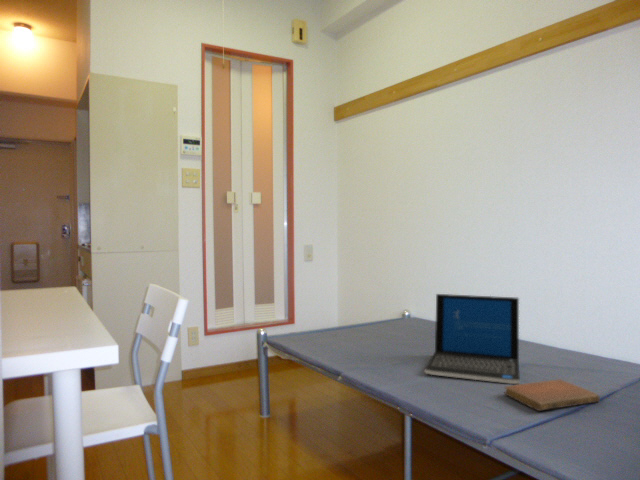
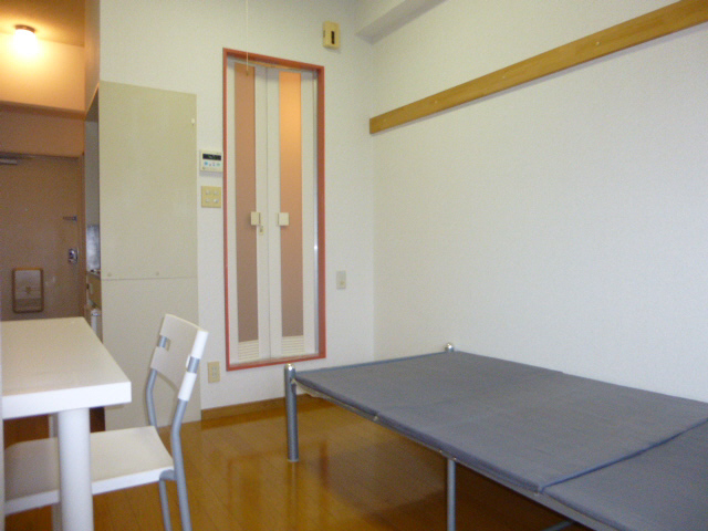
- notebook (550, 394)
- laptop (473, 333)
